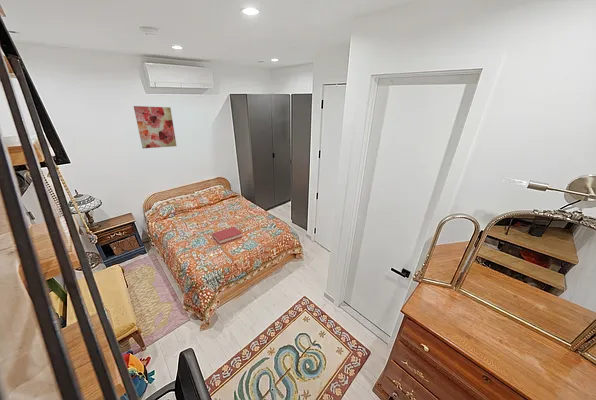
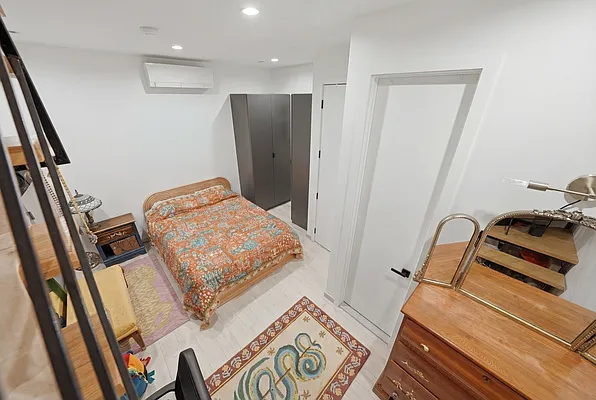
- wall art (156, 127)
- hardback book (227, 235)
